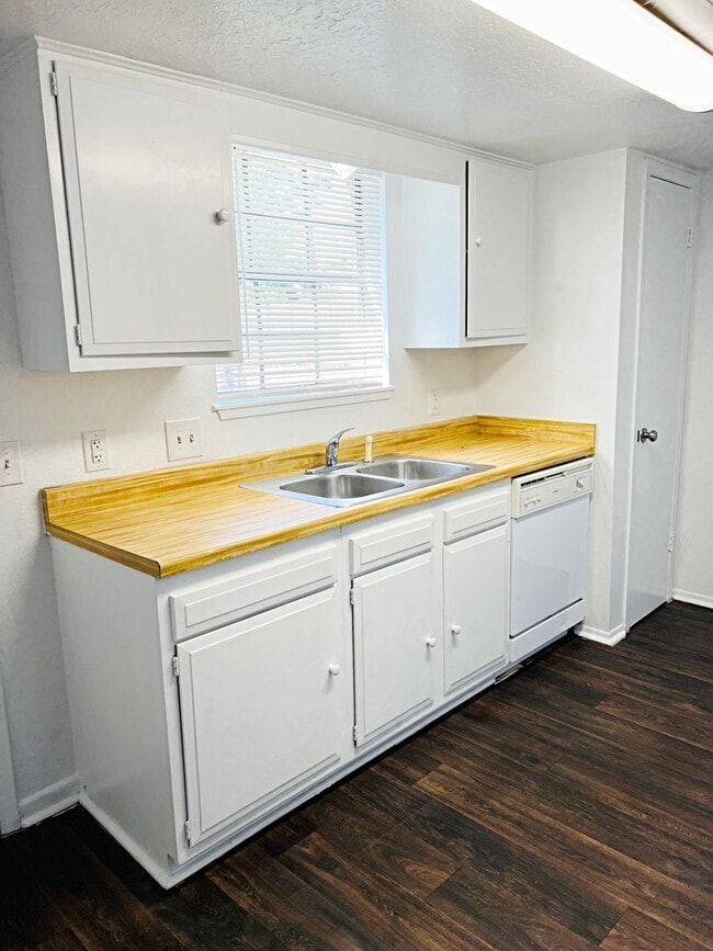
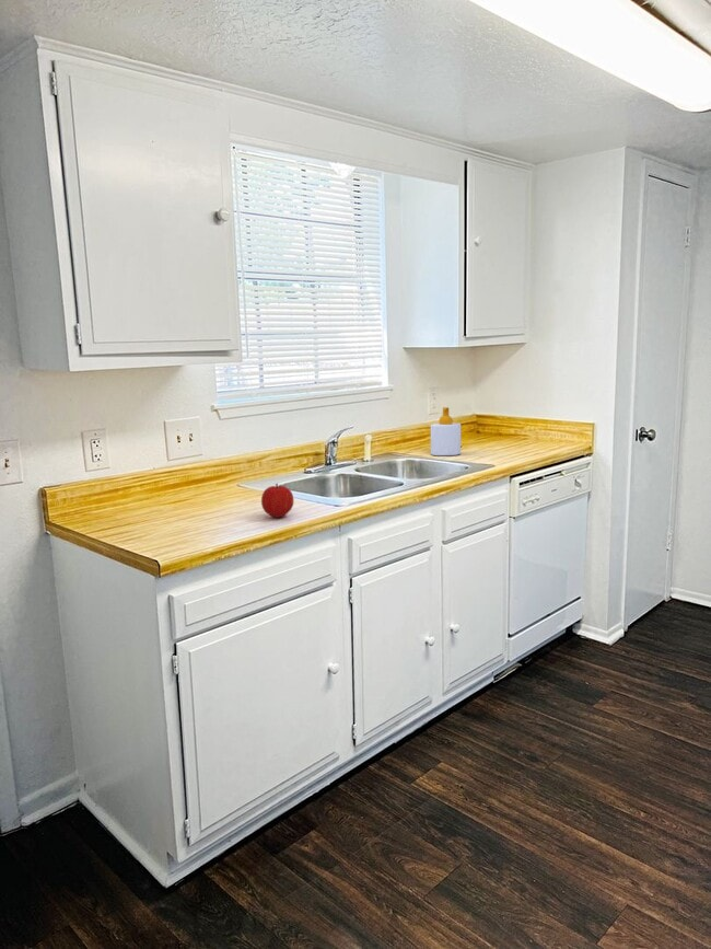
+ soap bottle (445, 430)
+ fruit (277, 499)
